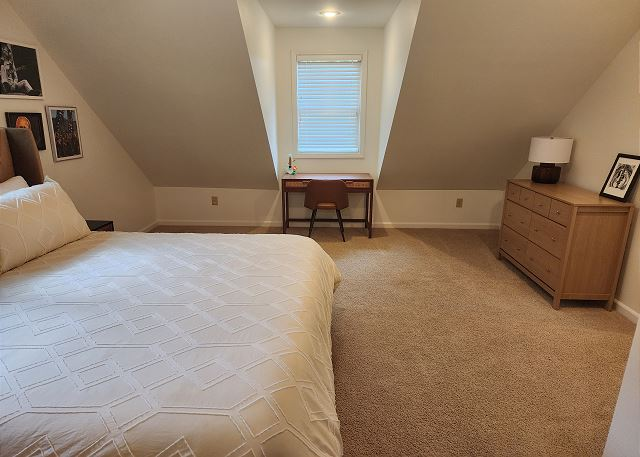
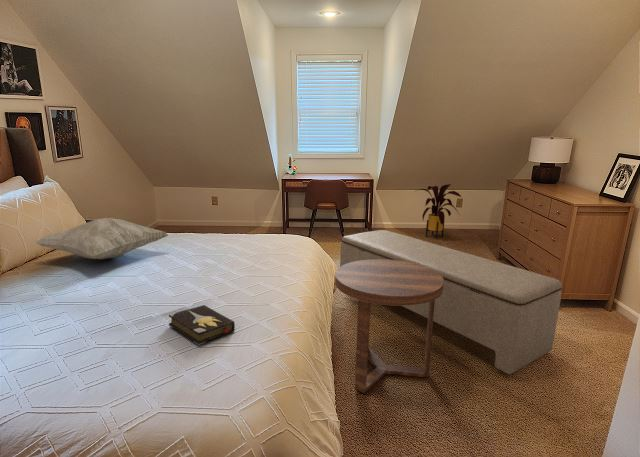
+ side table (369, 324)
+ bench (443, 286)
+ hardback book (201, 322)
+ decorative pillow (104, 238)
+ house plant (435, 210)
